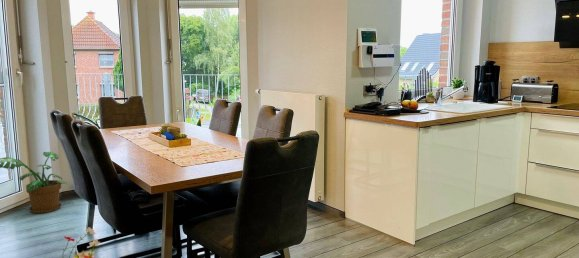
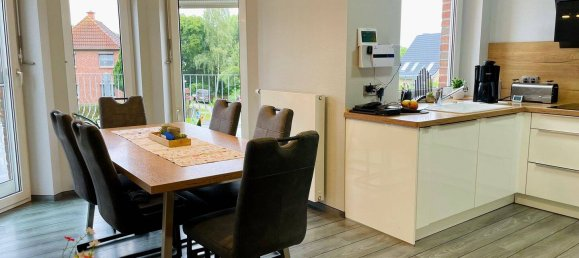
- potted plant (32, 181)
